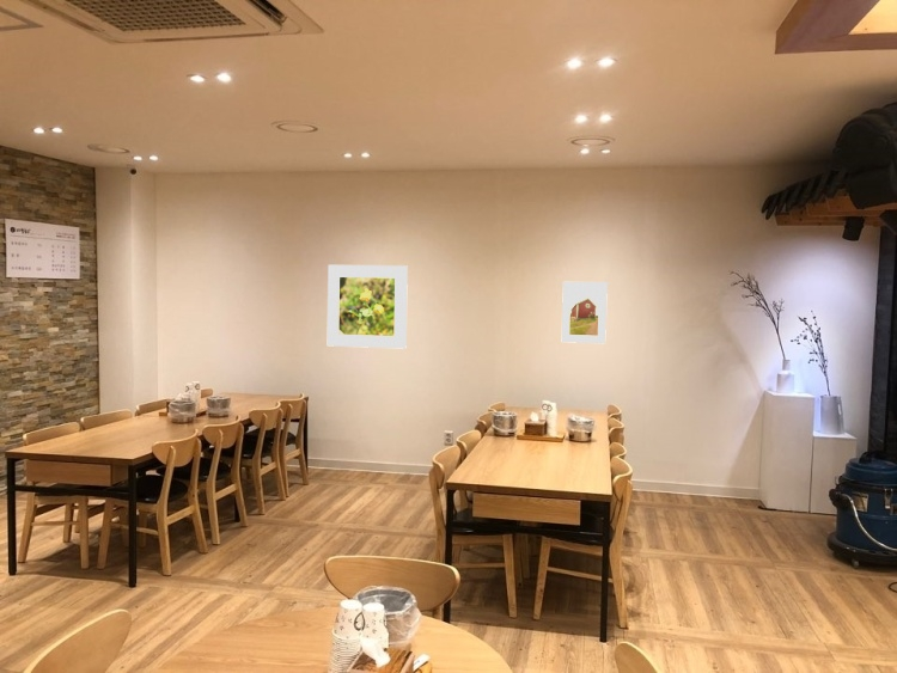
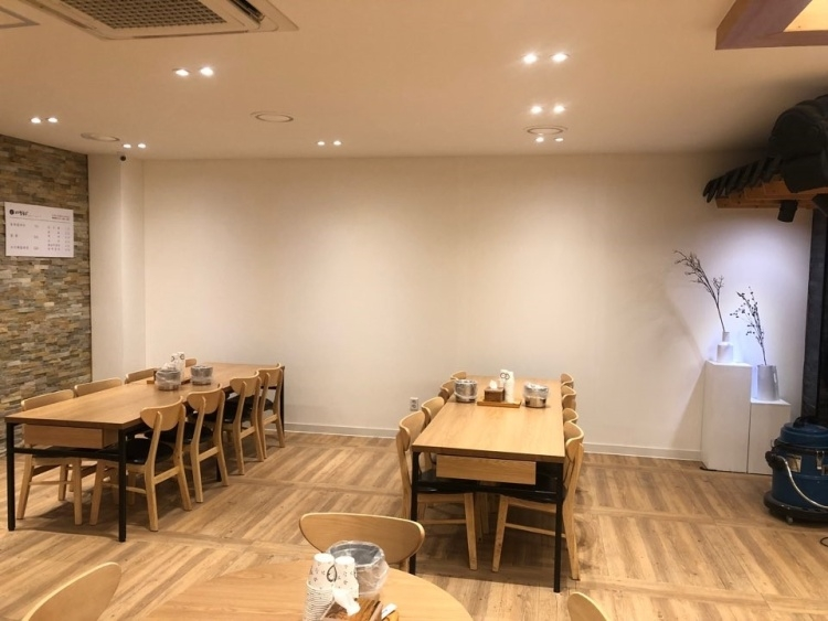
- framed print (584, 312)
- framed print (366, 306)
